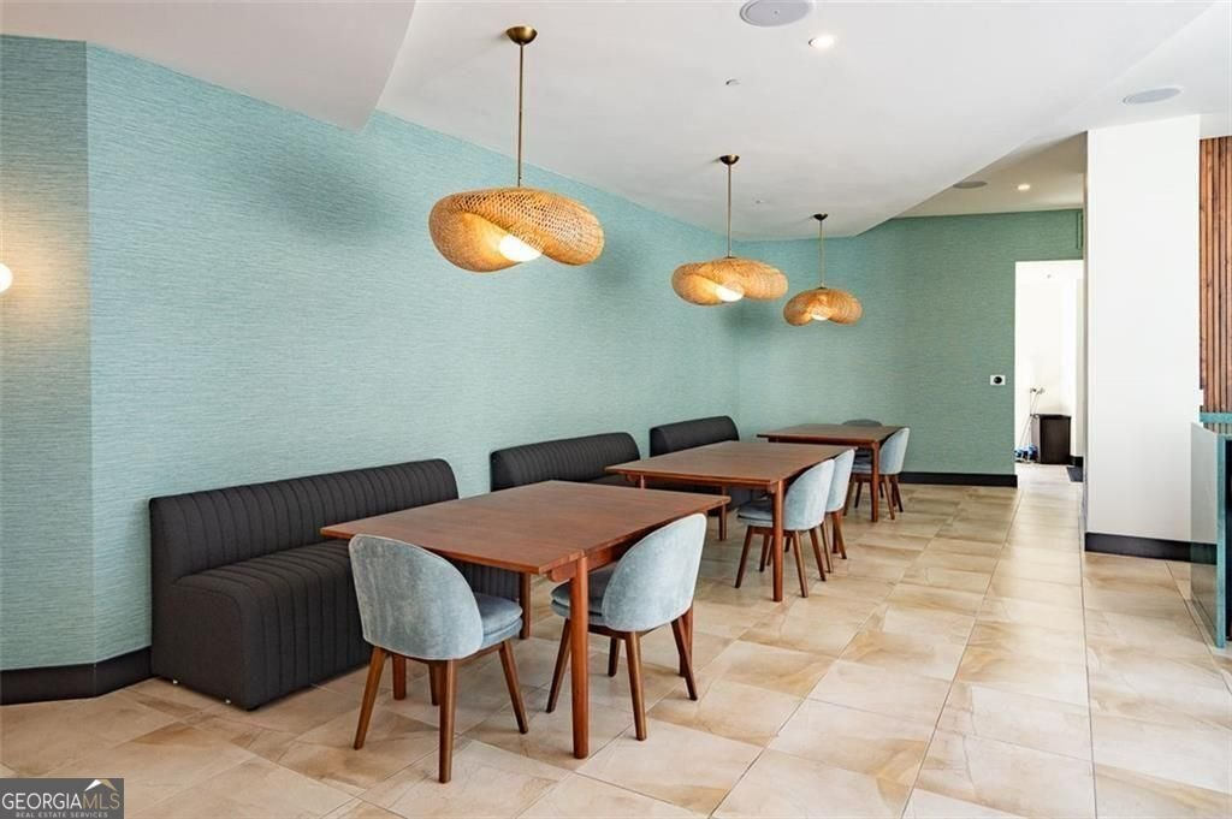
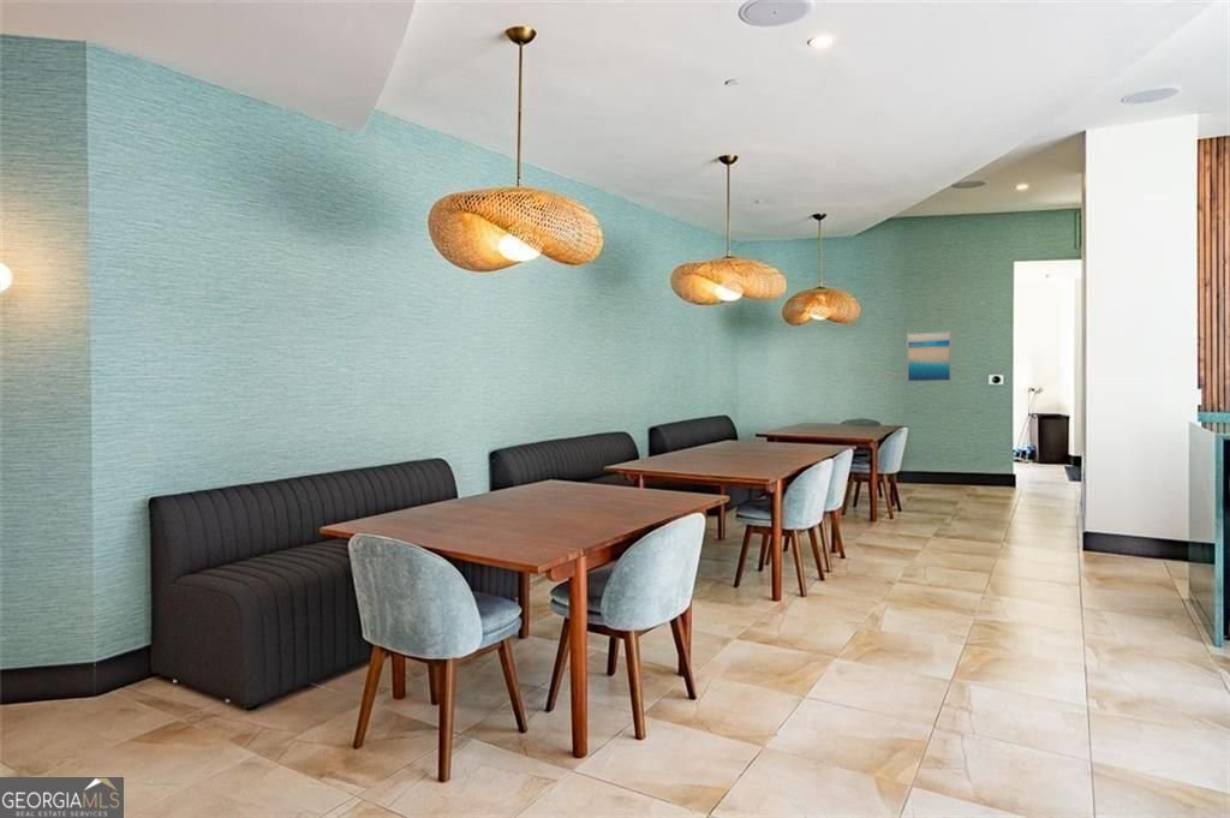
+ wall art (929, 357)
